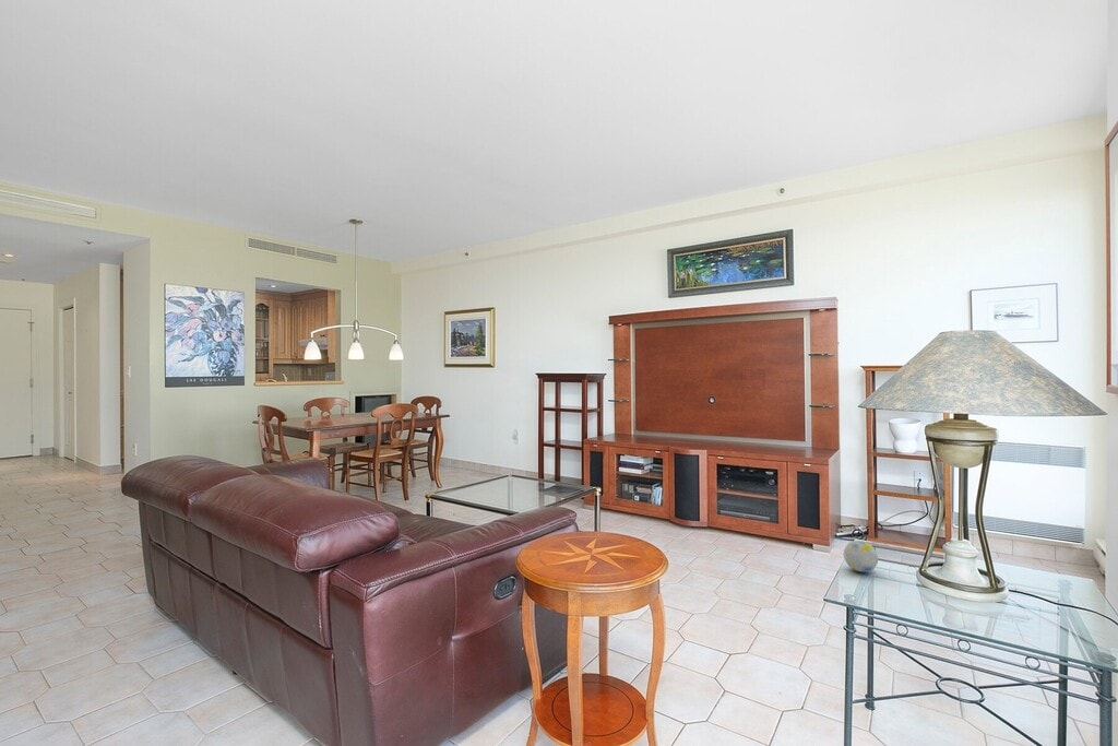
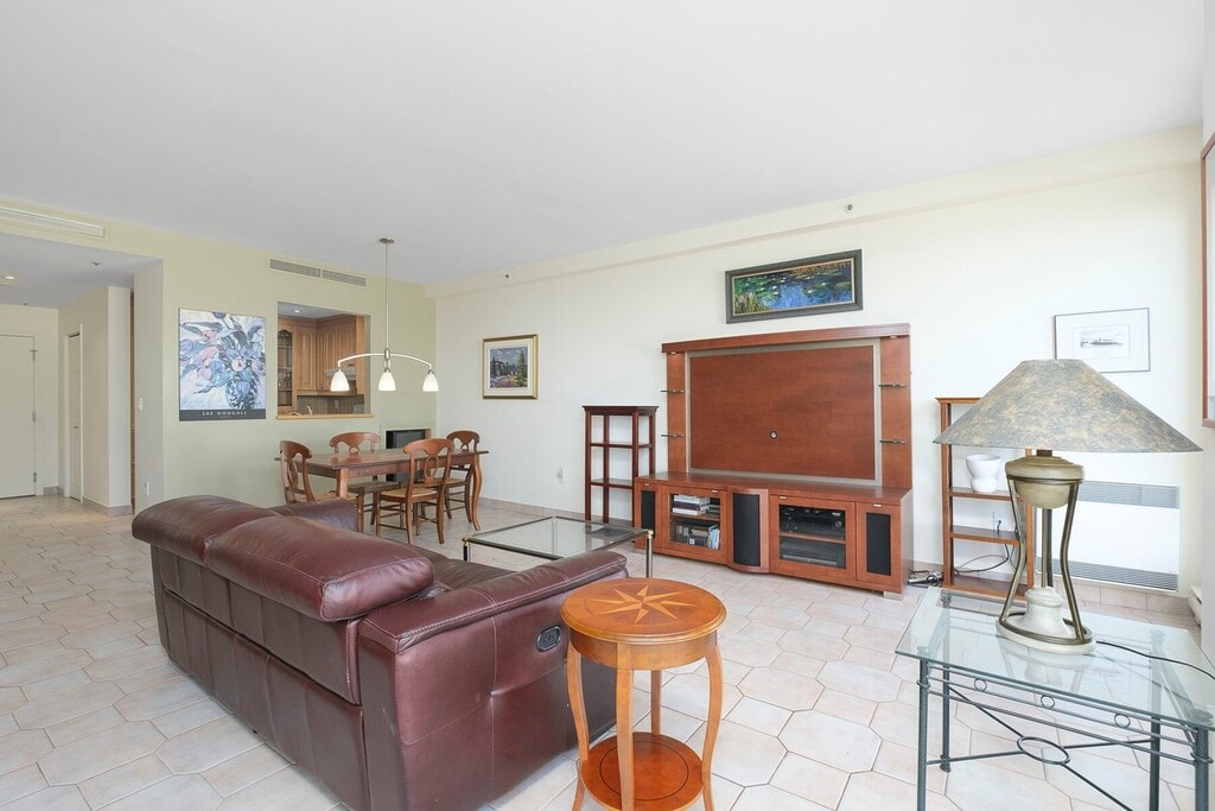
- decorative ball (860, 556)
